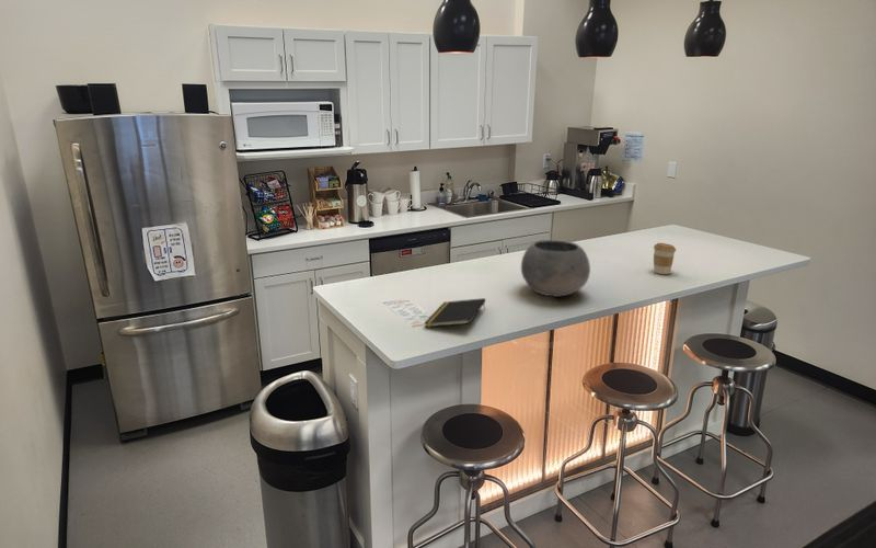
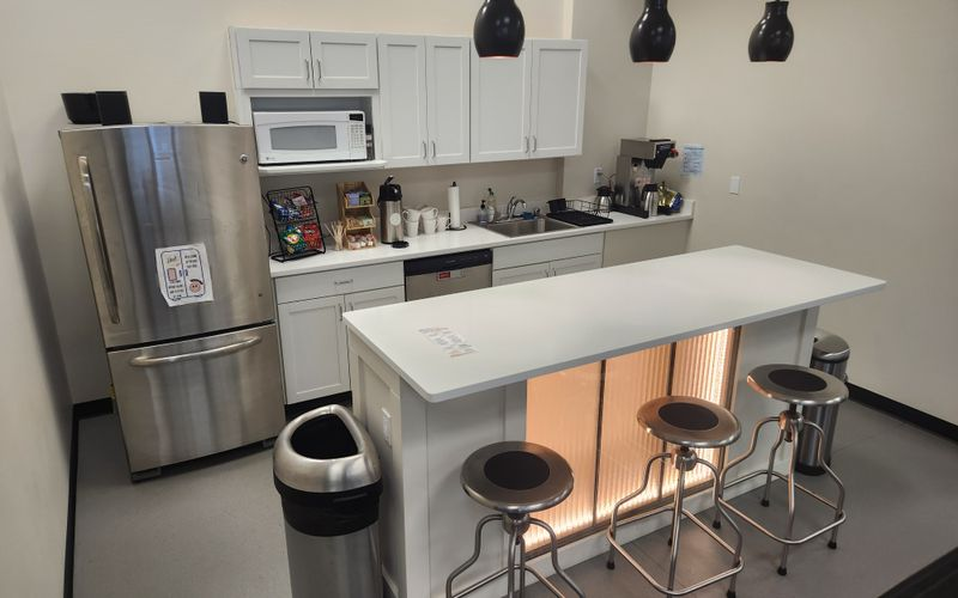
- notepad (456, 311)
- bowl (554, 269)
- coffee cup (664, 258)
